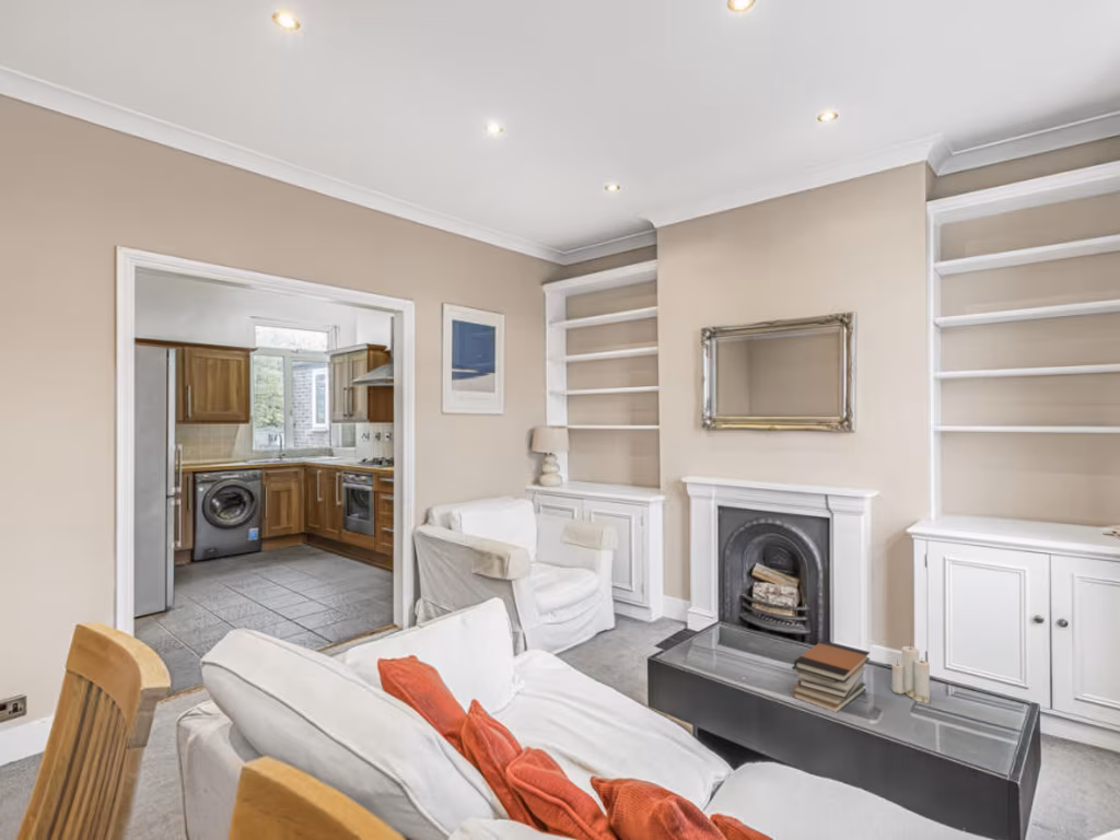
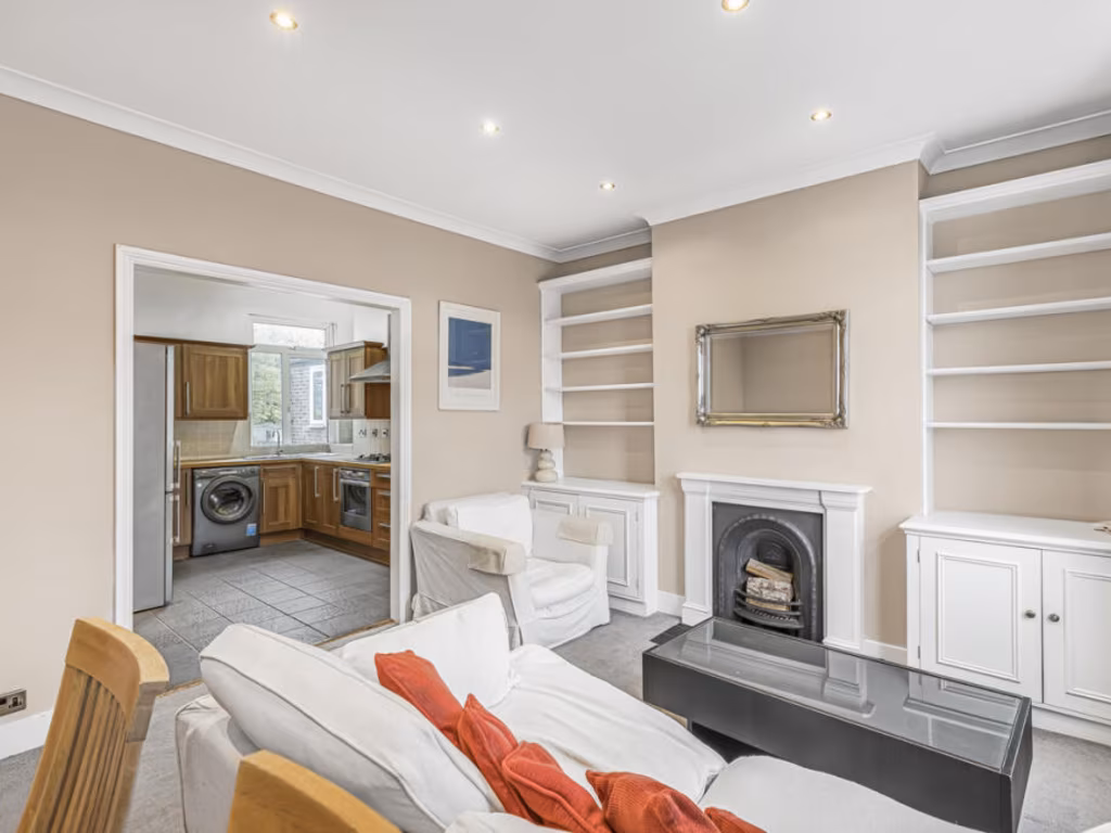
- candle (910, 669)
- book stack (831, 675)
